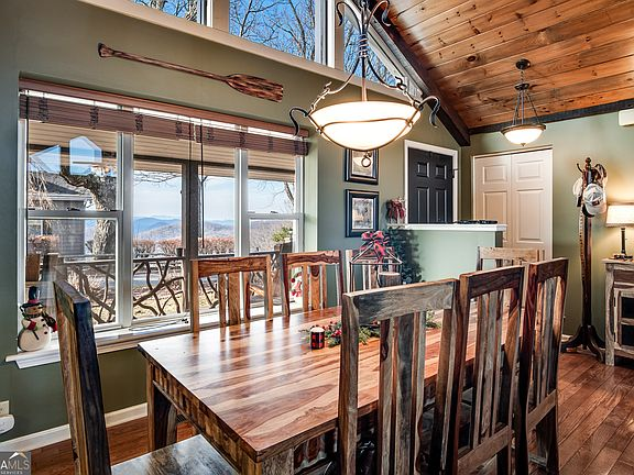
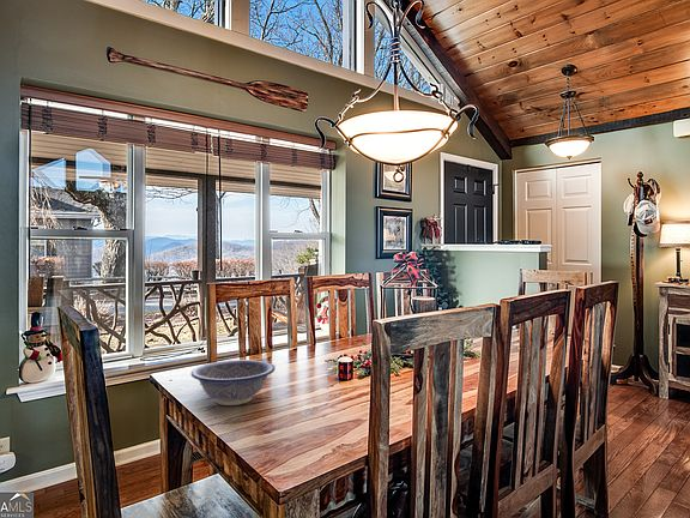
+ decorative bowl (234, 384)
